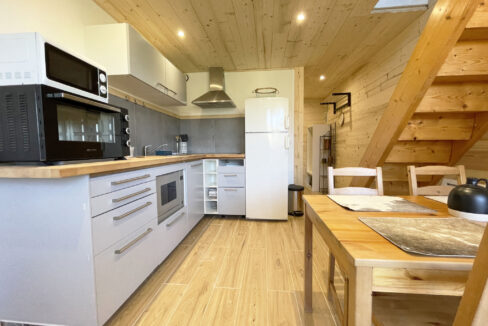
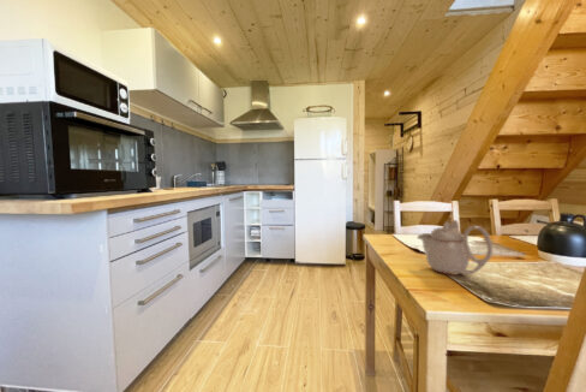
+ teapot (450, 245)
